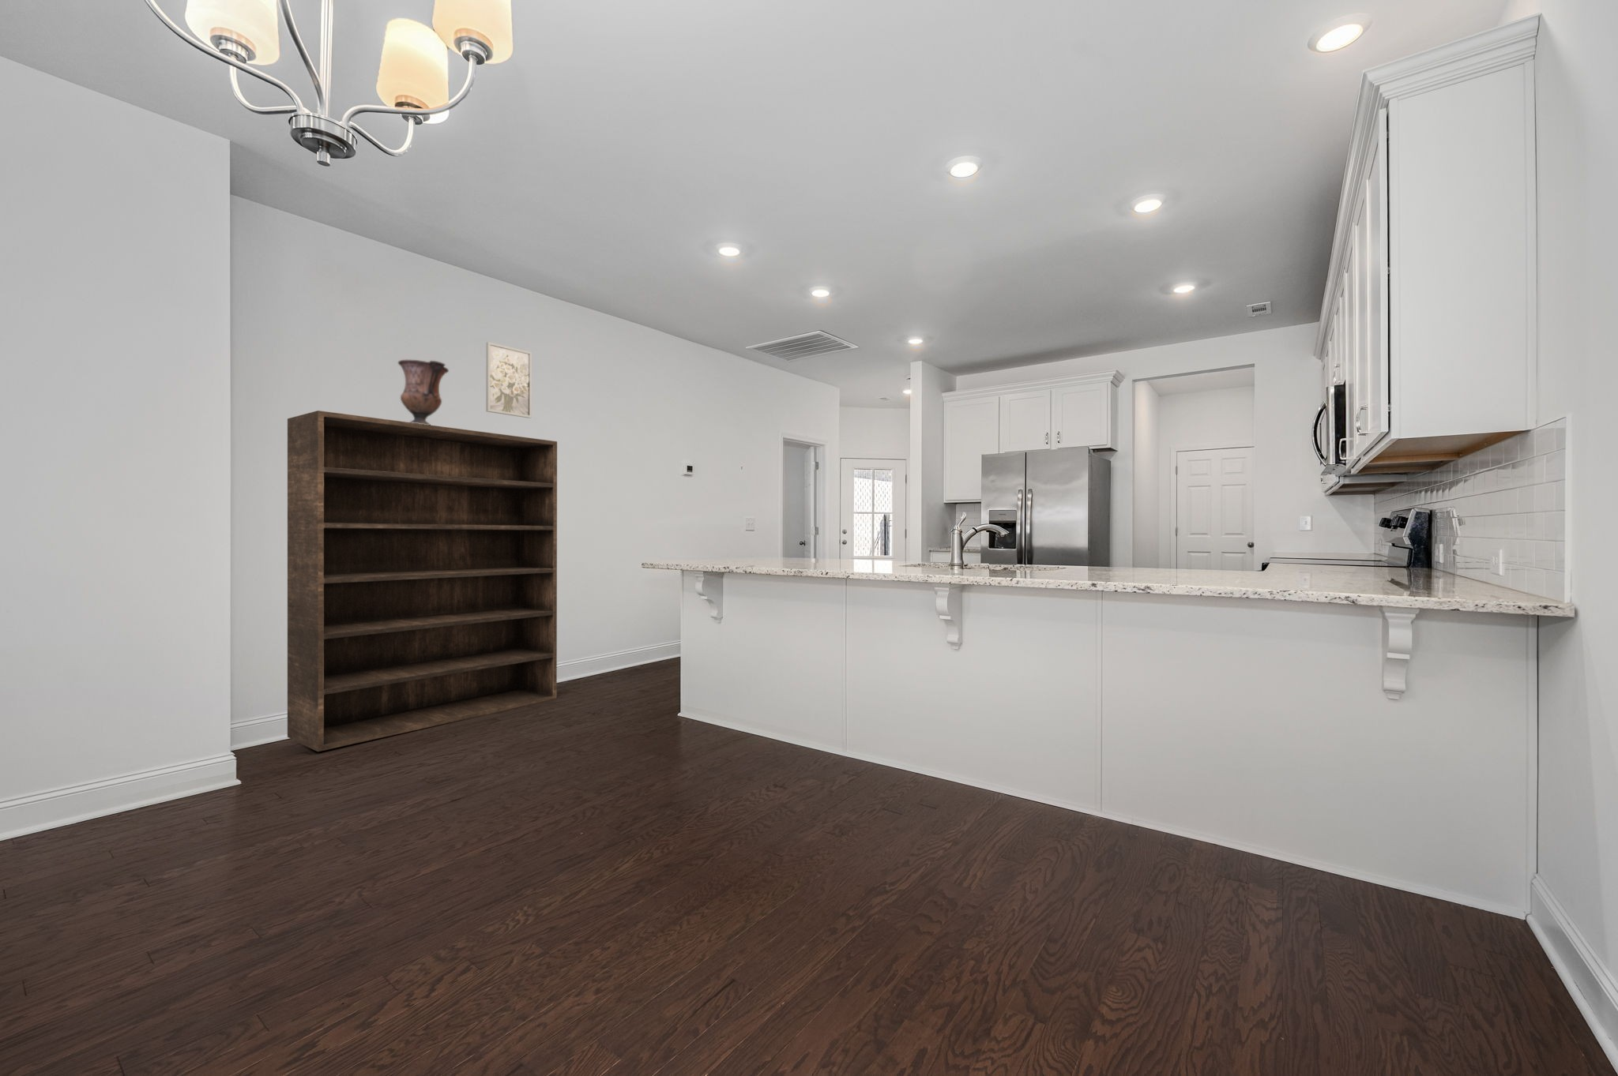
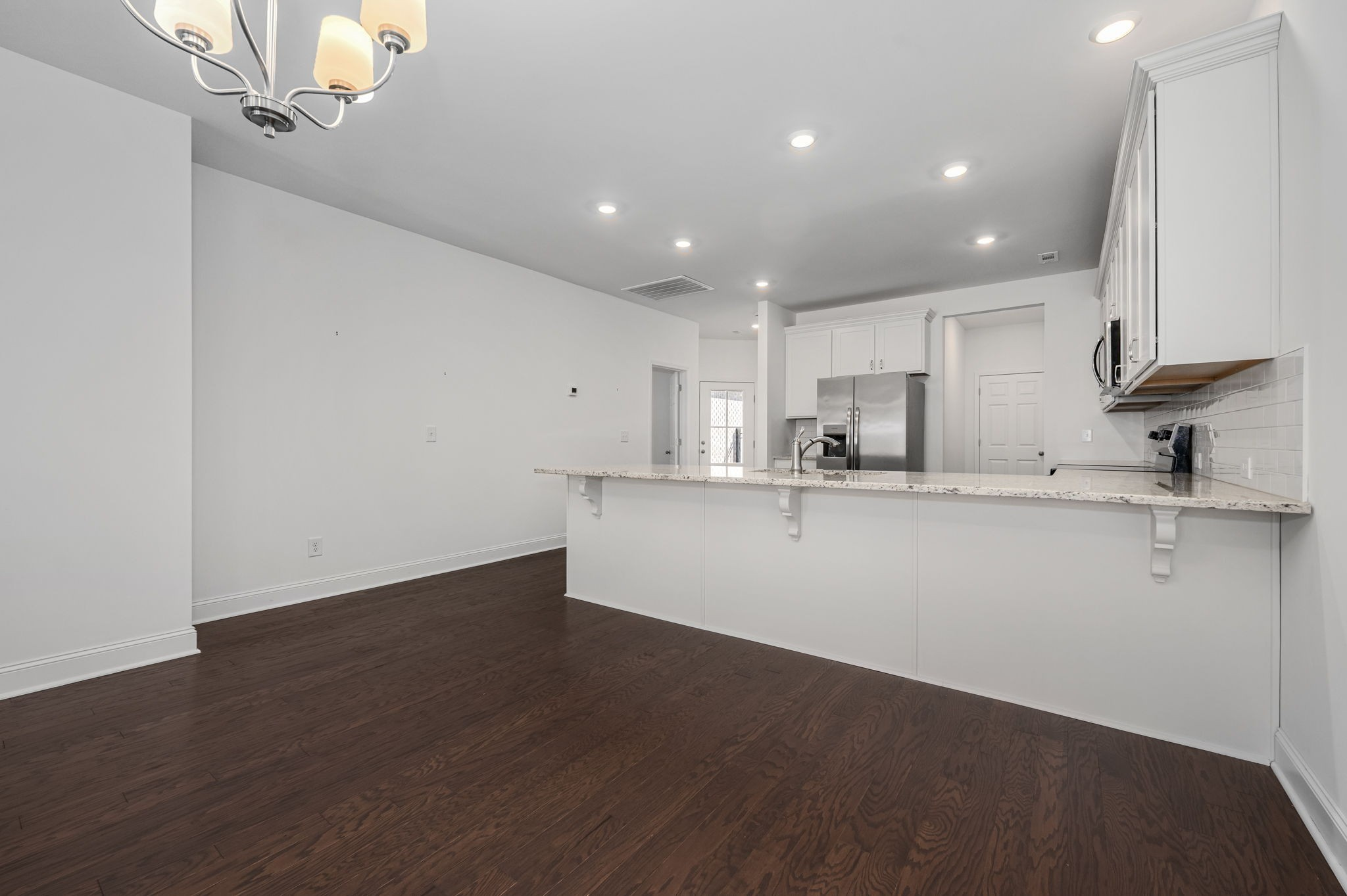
- vase (424, 396)
- wall art (509, 381)
- shelving unit (436, 573)
